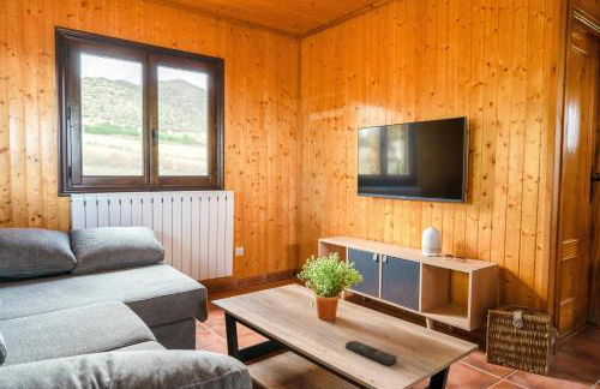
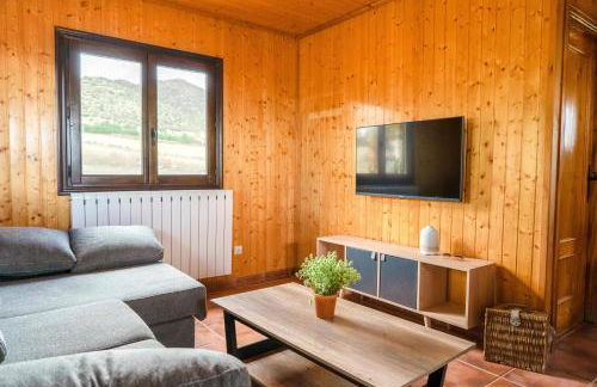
- remote control (370, 352)
